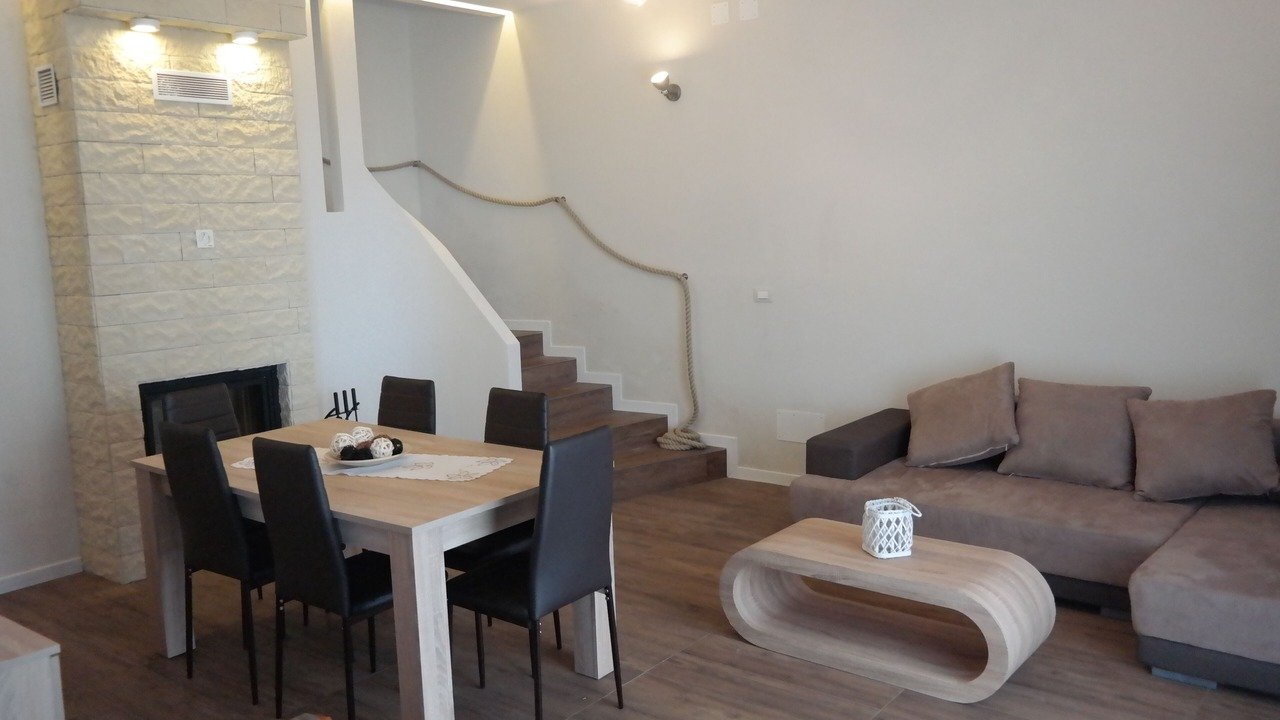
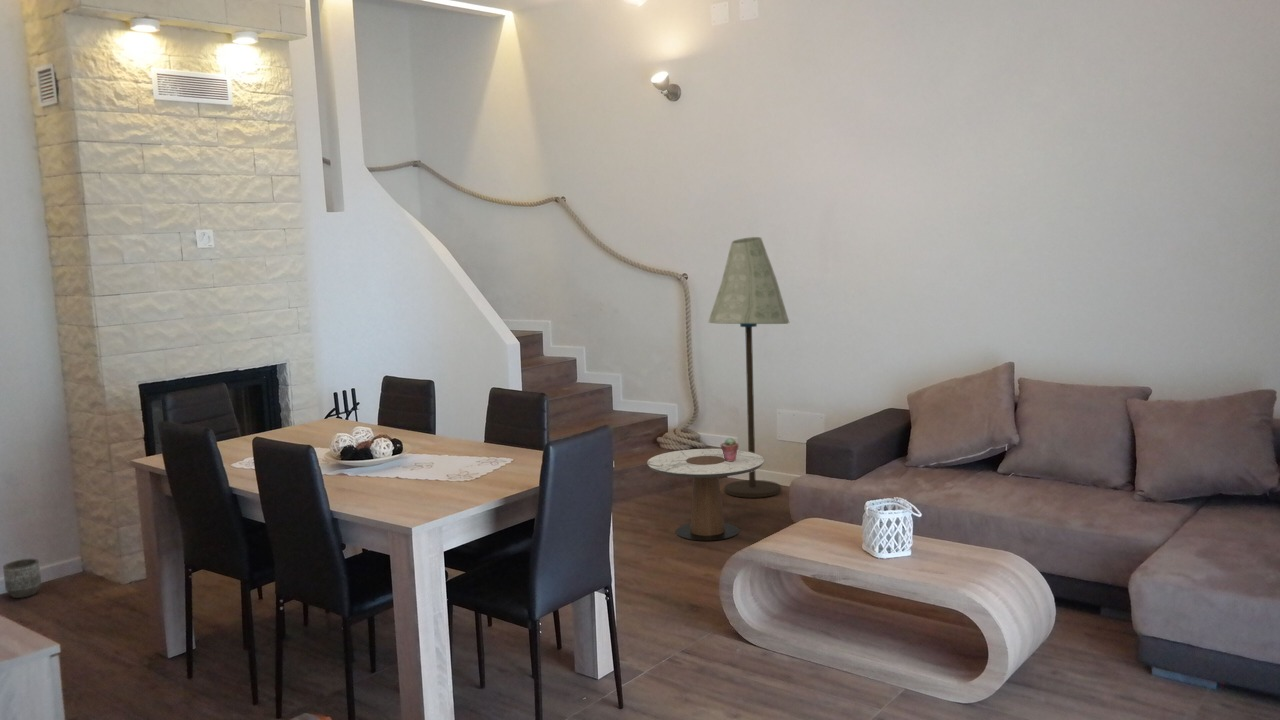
+ floor lamp (749, 365)
+ potted succulent (729, 448)
+ side table (706, 495)
+ planter (22, 578)
